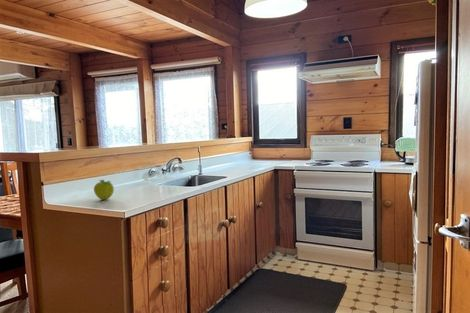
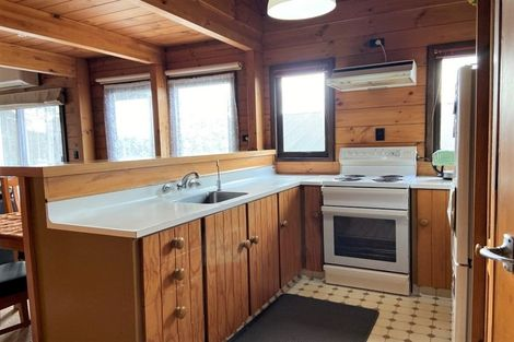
- fruit (103, 189)
